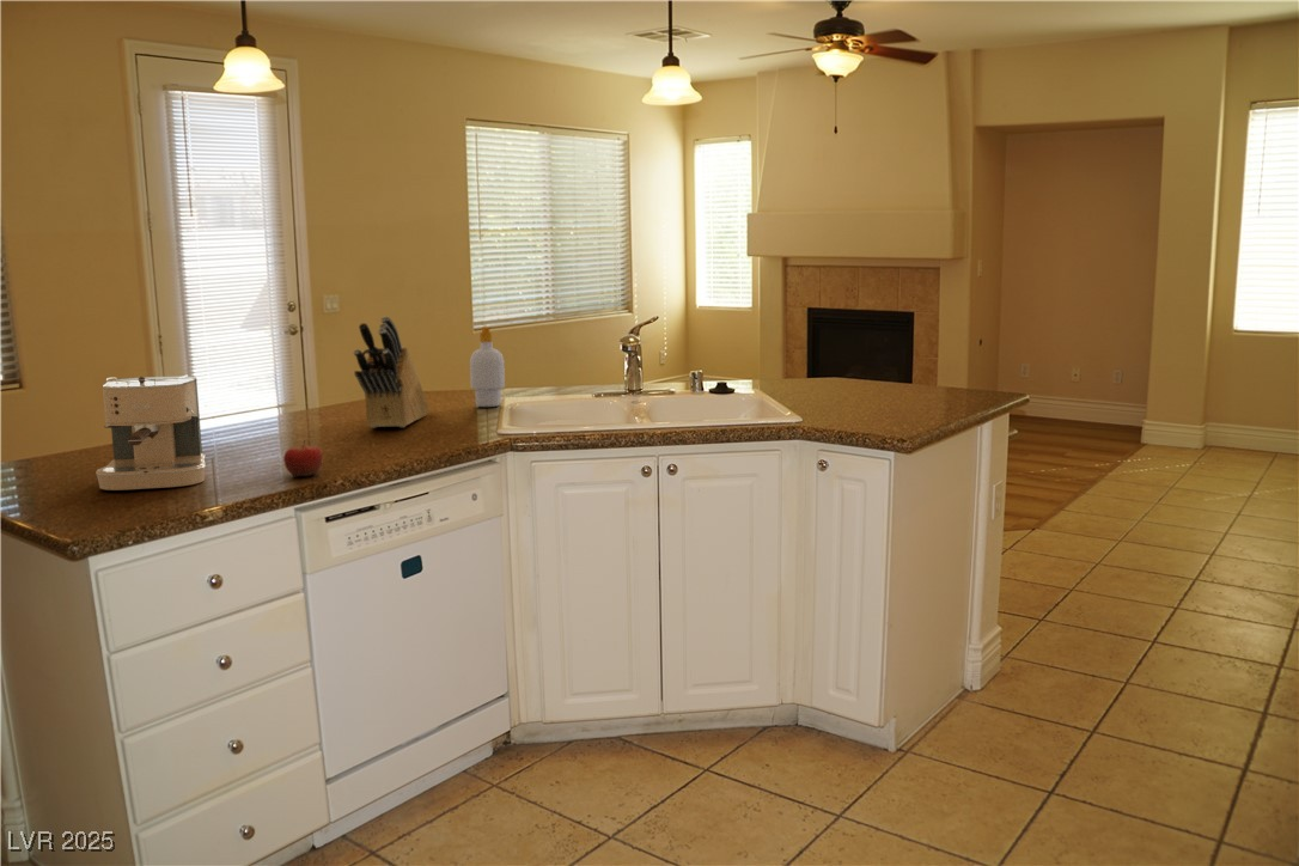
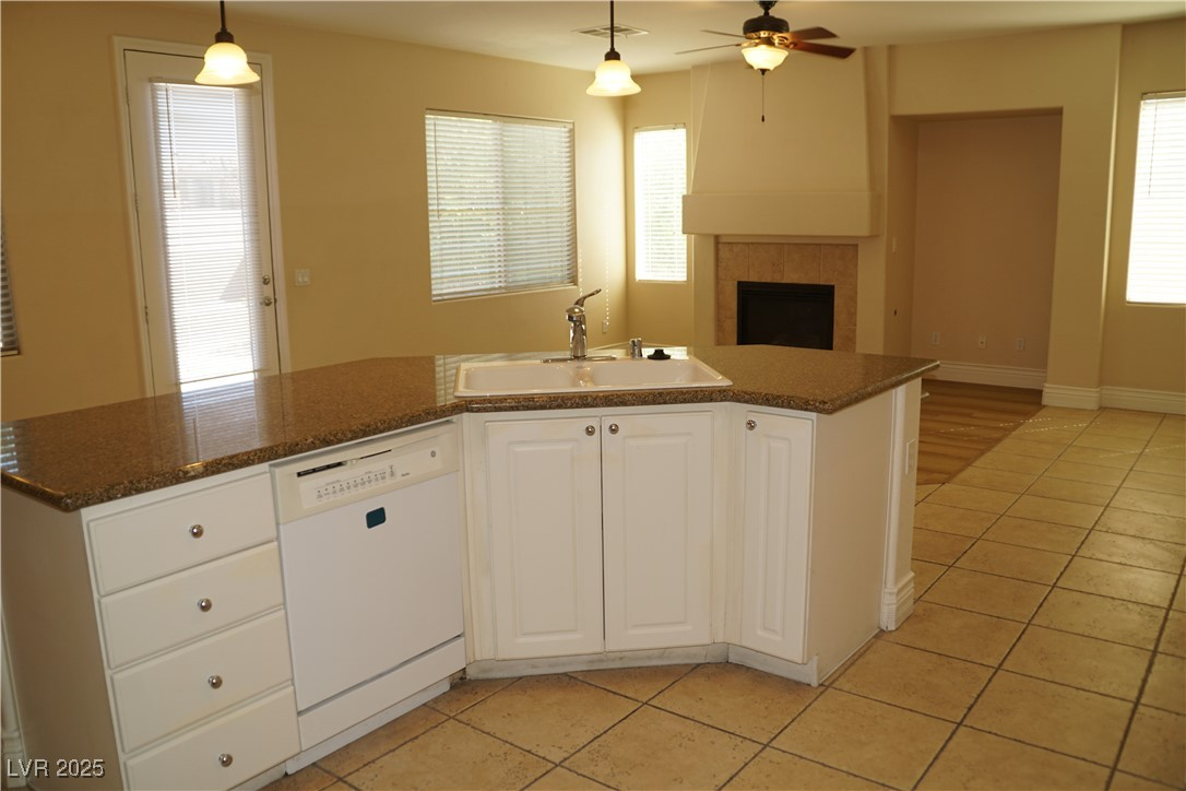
- fruit (303, 457)
- soap bottle (487, 366)
- coffee maker (150, 428)
- knife block (391, 370)
